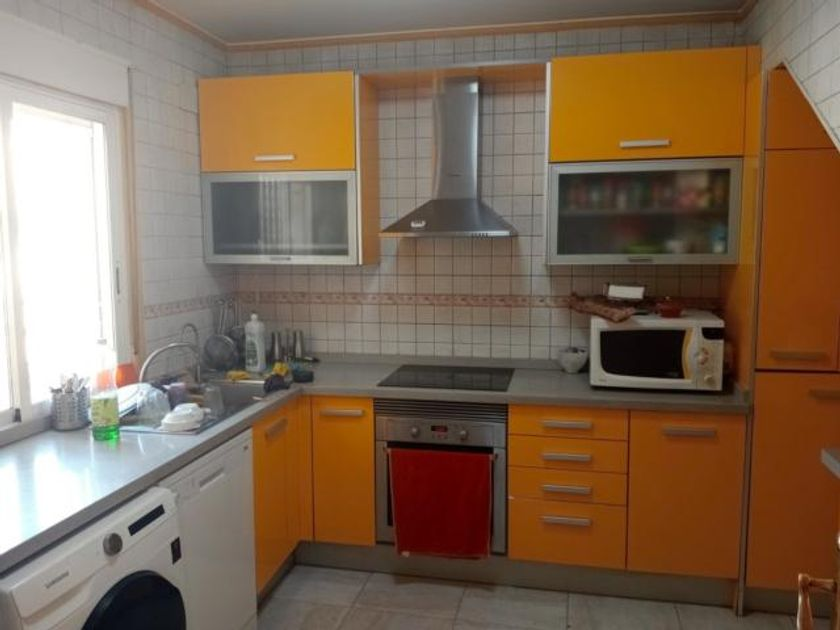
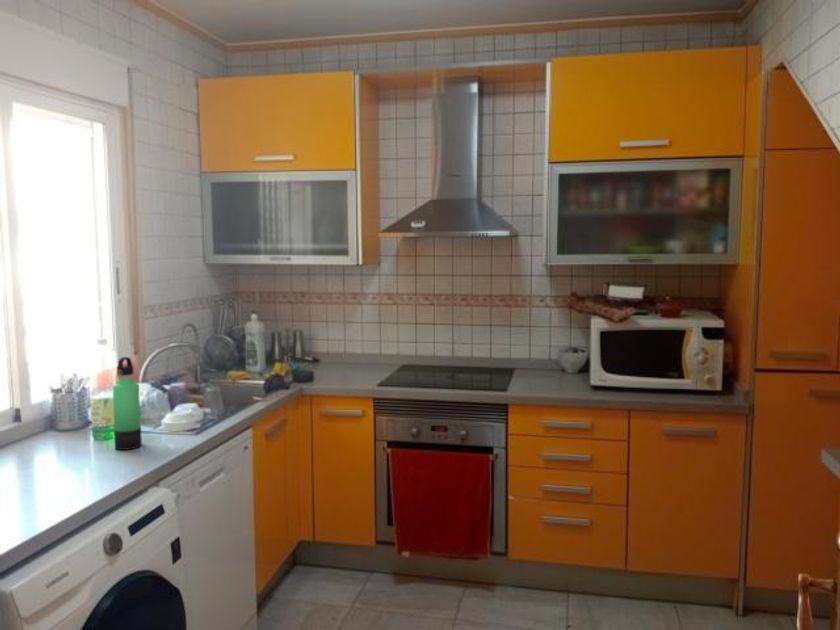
+ thermos bottle (126, 401)
